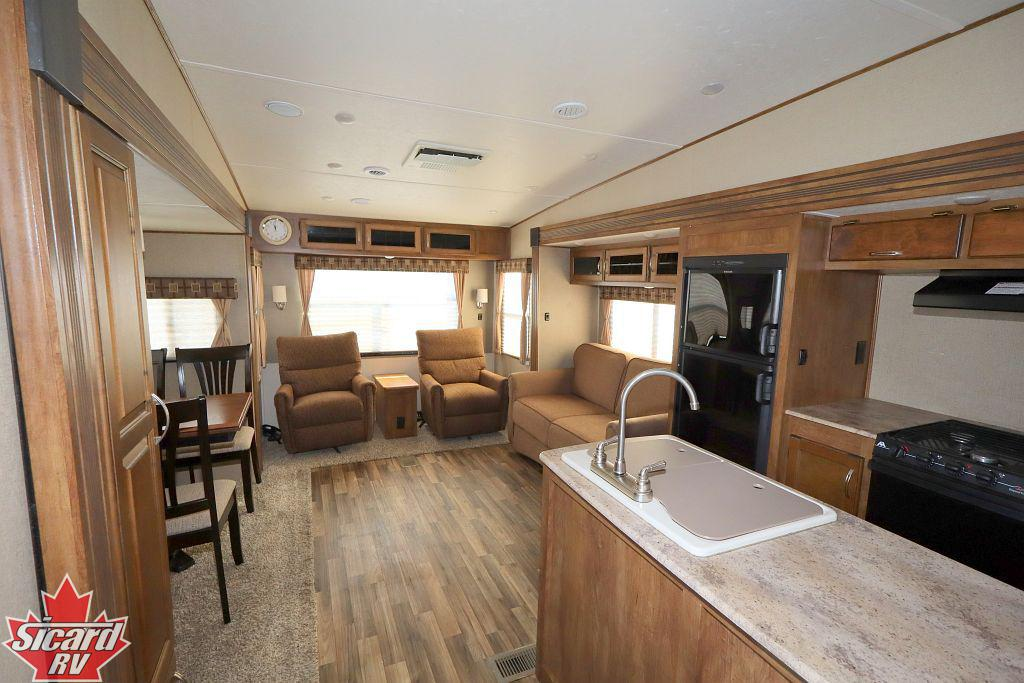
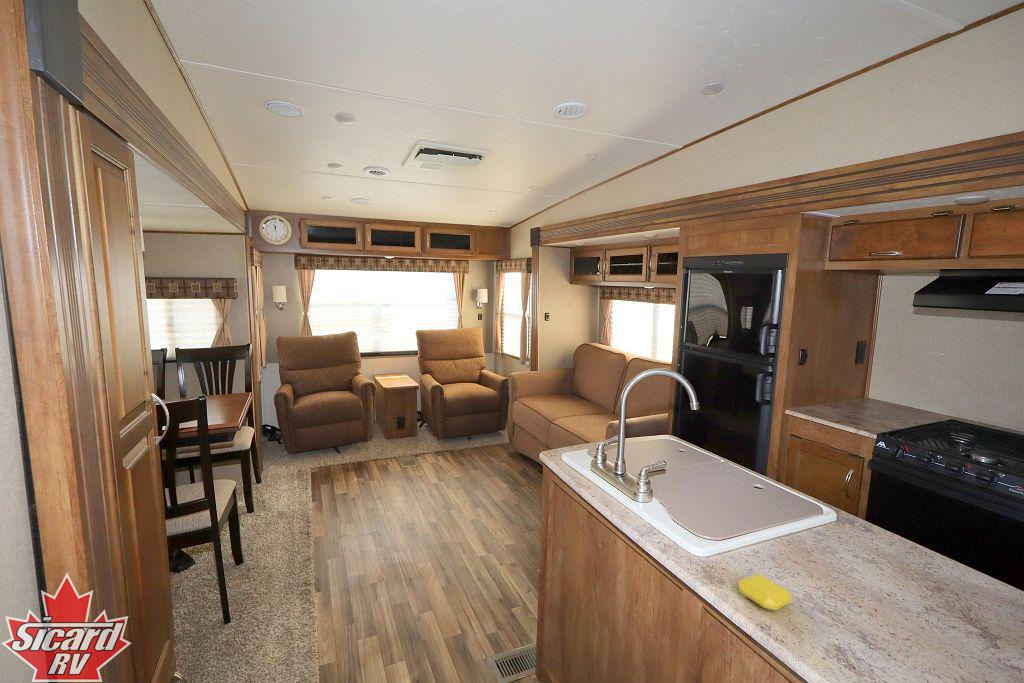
+ soap bar (764, 591)
